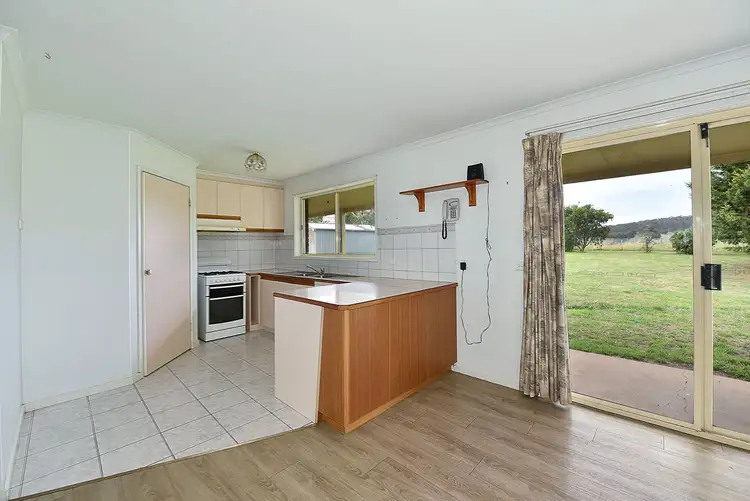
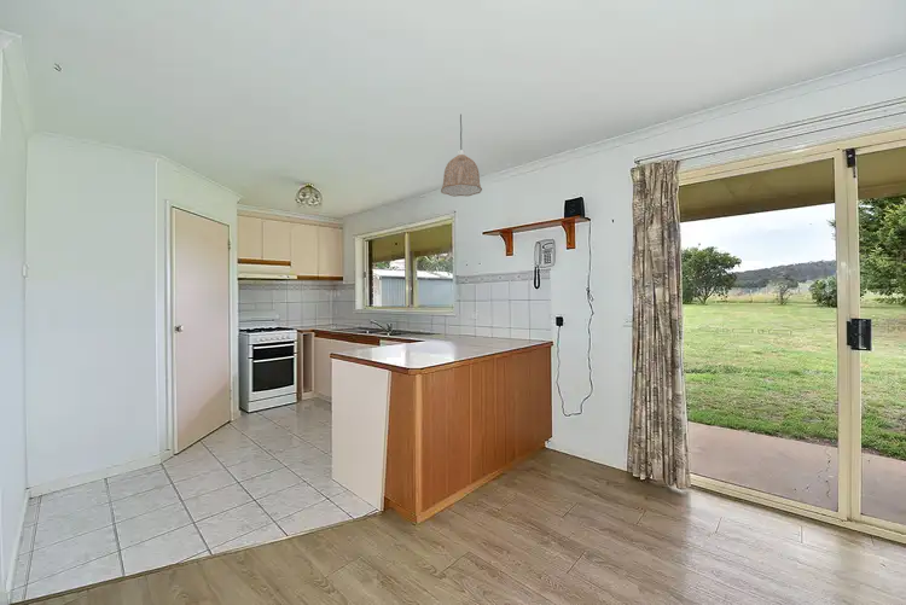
+ pendant lamp (460, 152)
